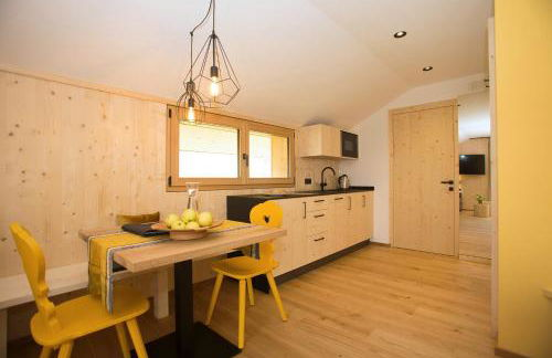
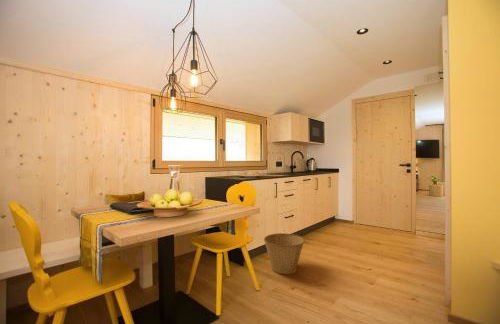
+ basket (284, 253)
